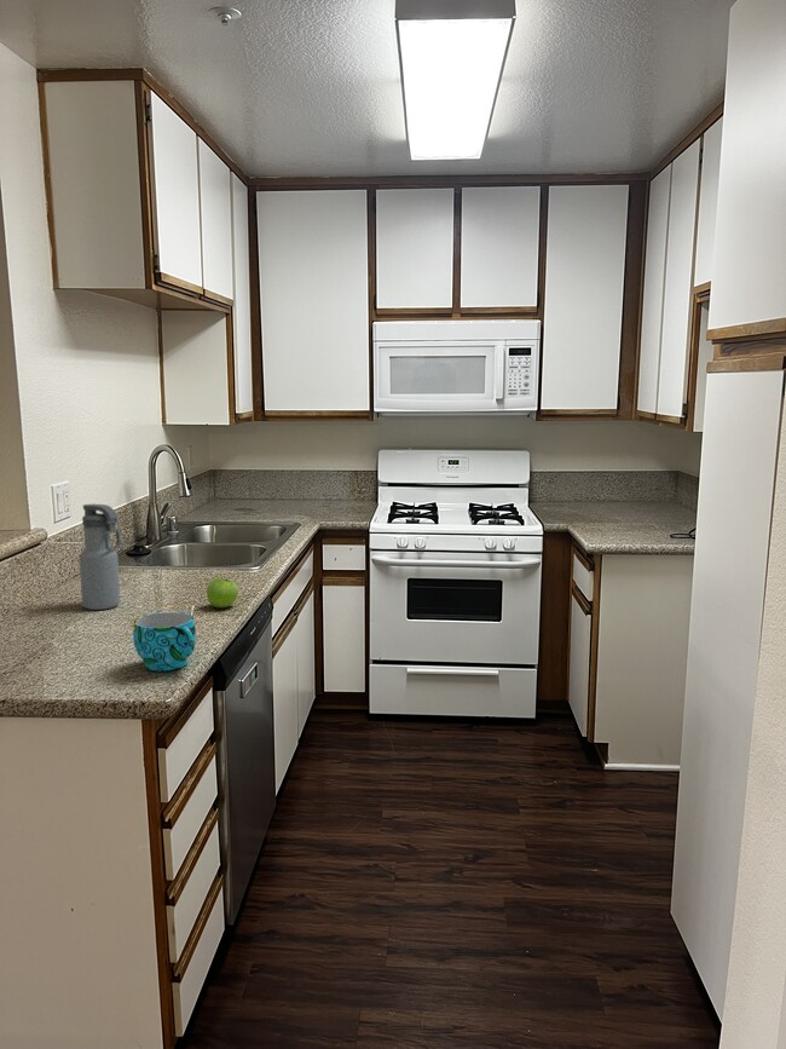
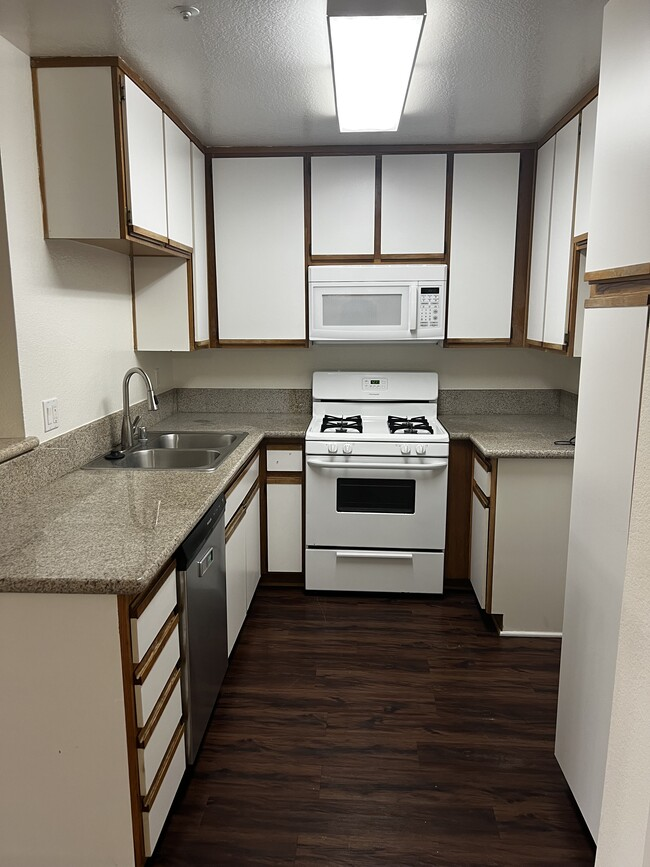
- fruit (222, 592)
- cup (168, 641)
- water bottle (99, 555)
